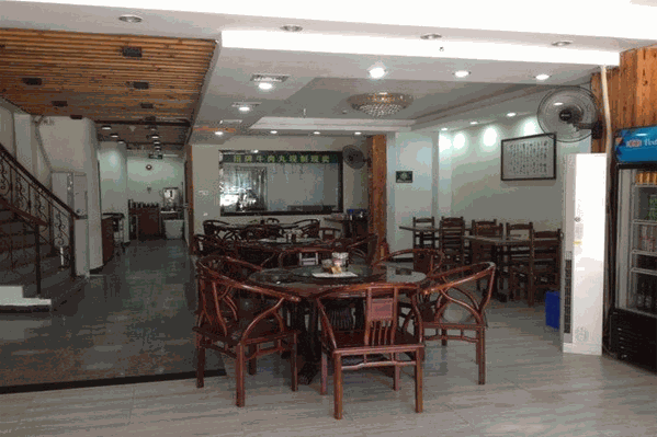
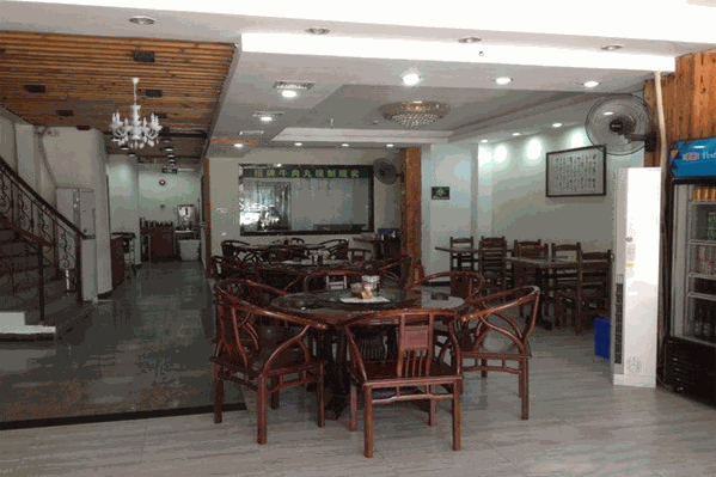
+ chandelier (135, 112)
